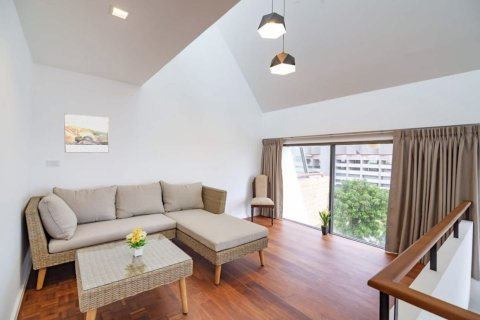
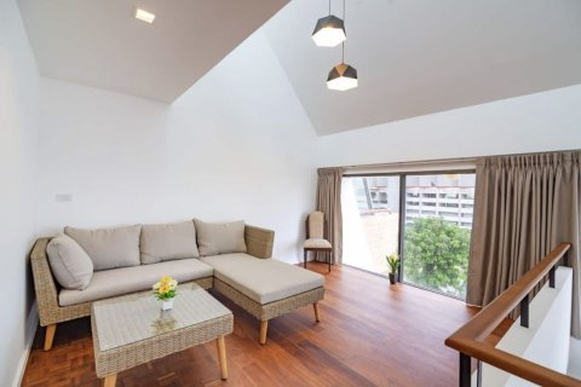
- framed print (87, 134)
